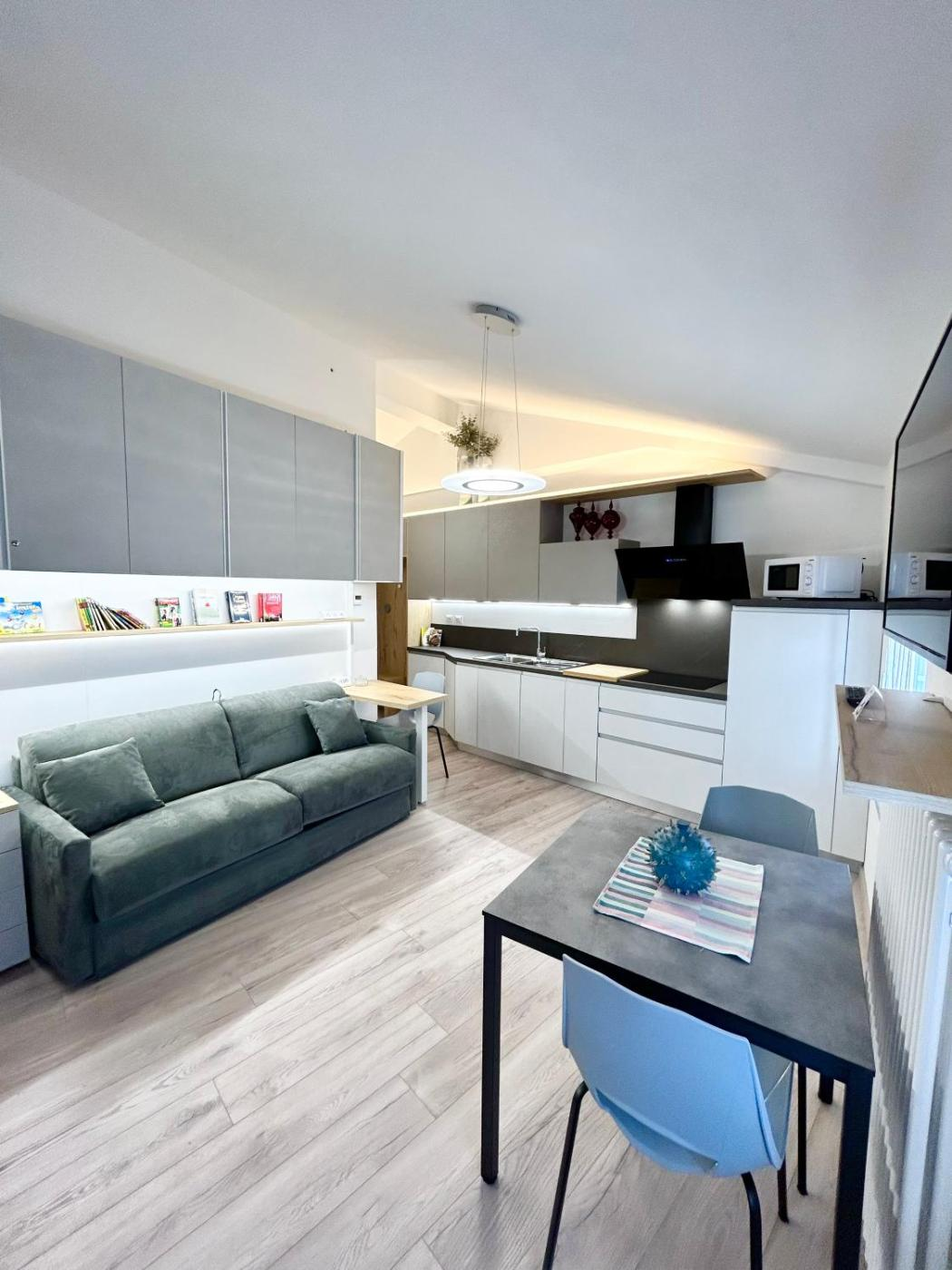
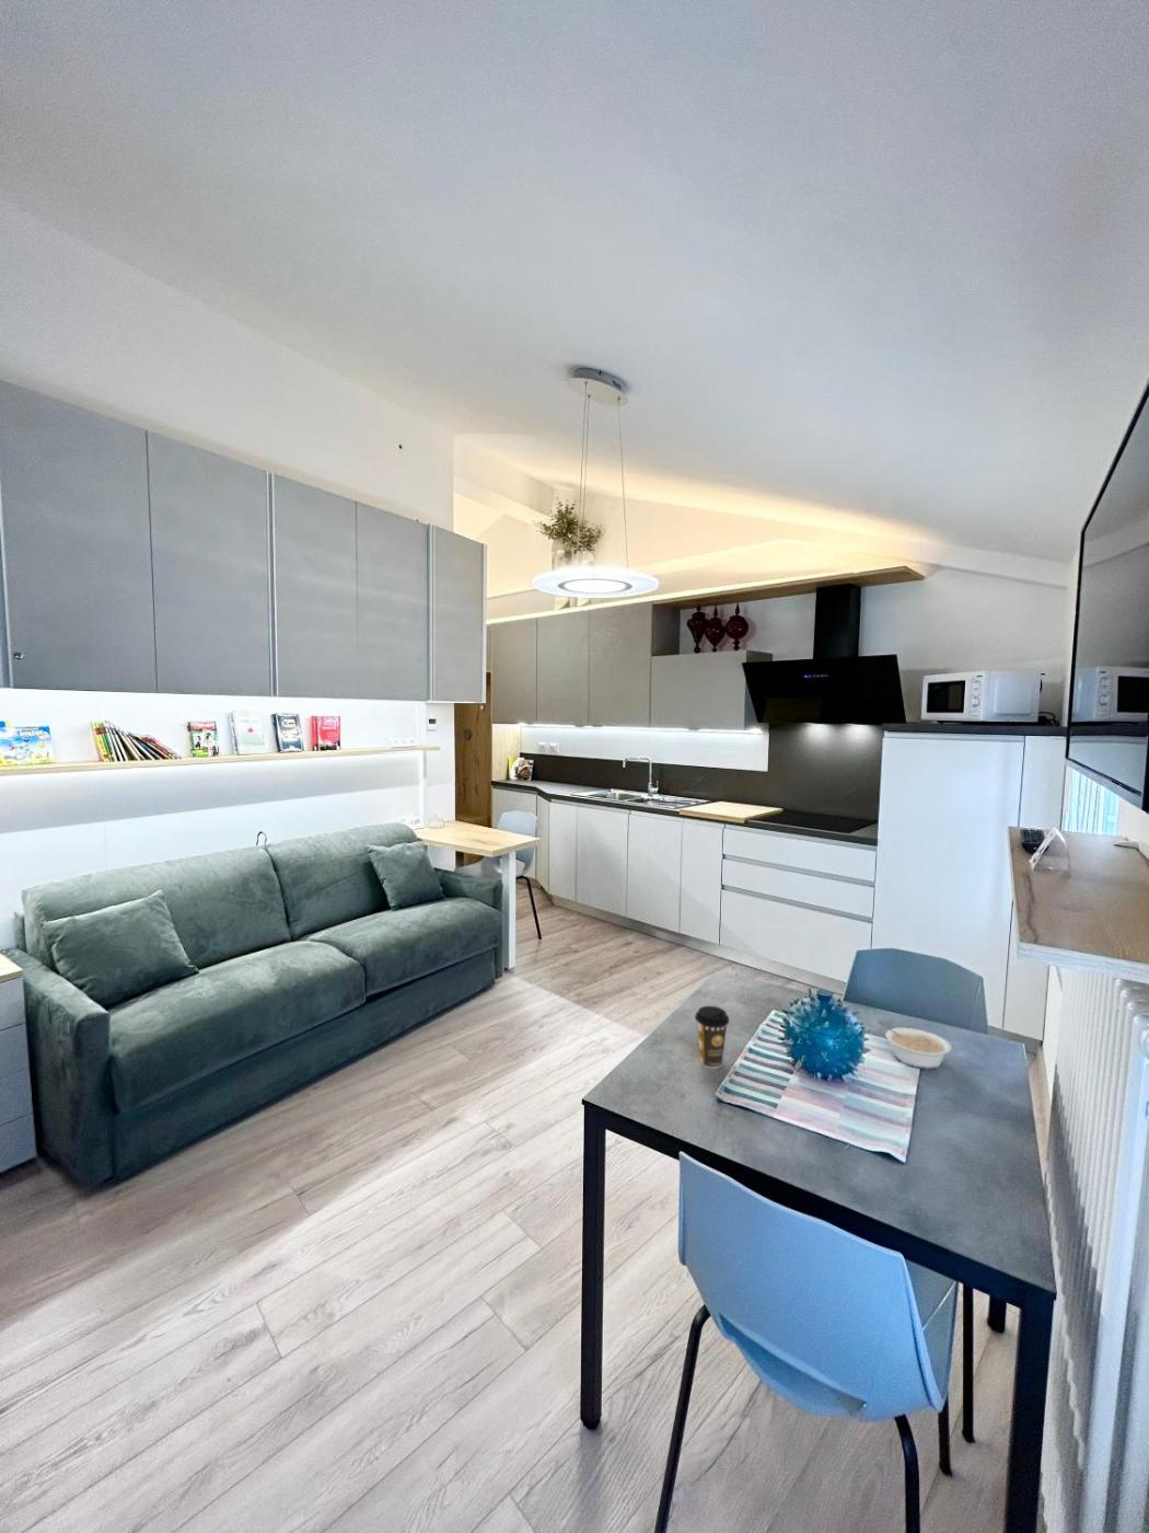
+ legume (915, 1047)
+ coffee cup (711, 1037)
